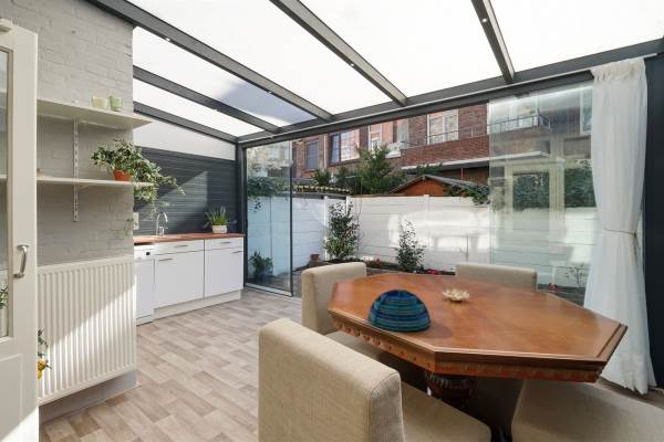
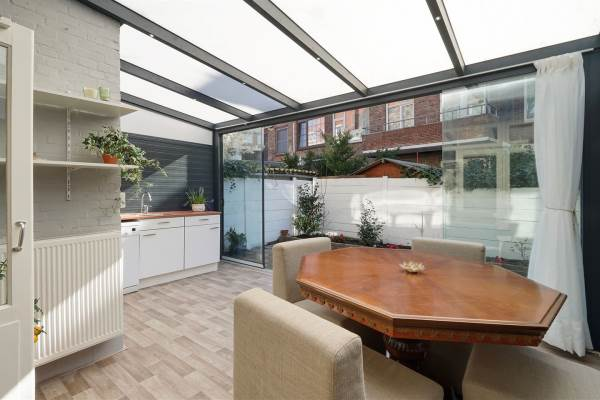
- decorative bowl (398, 305)
